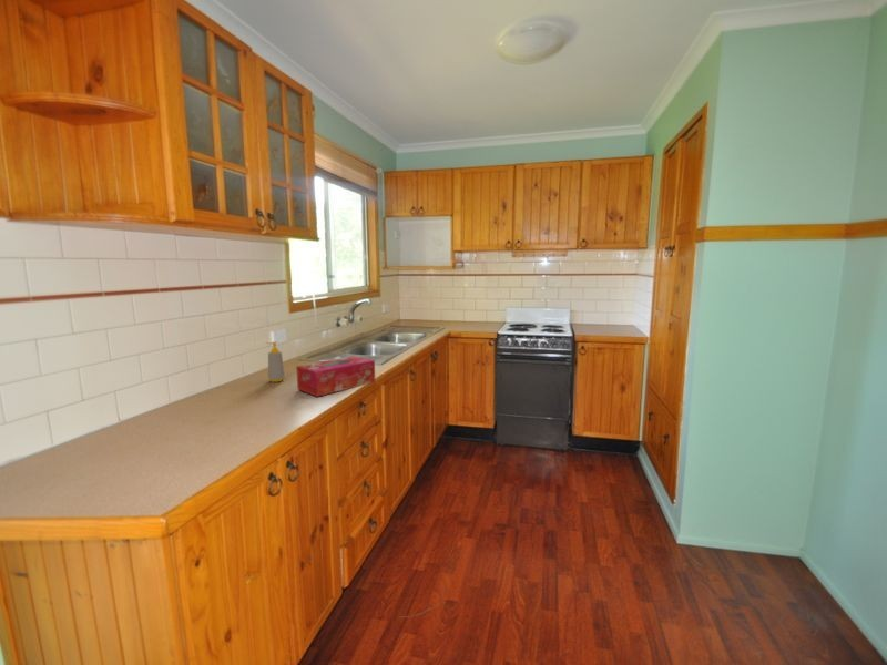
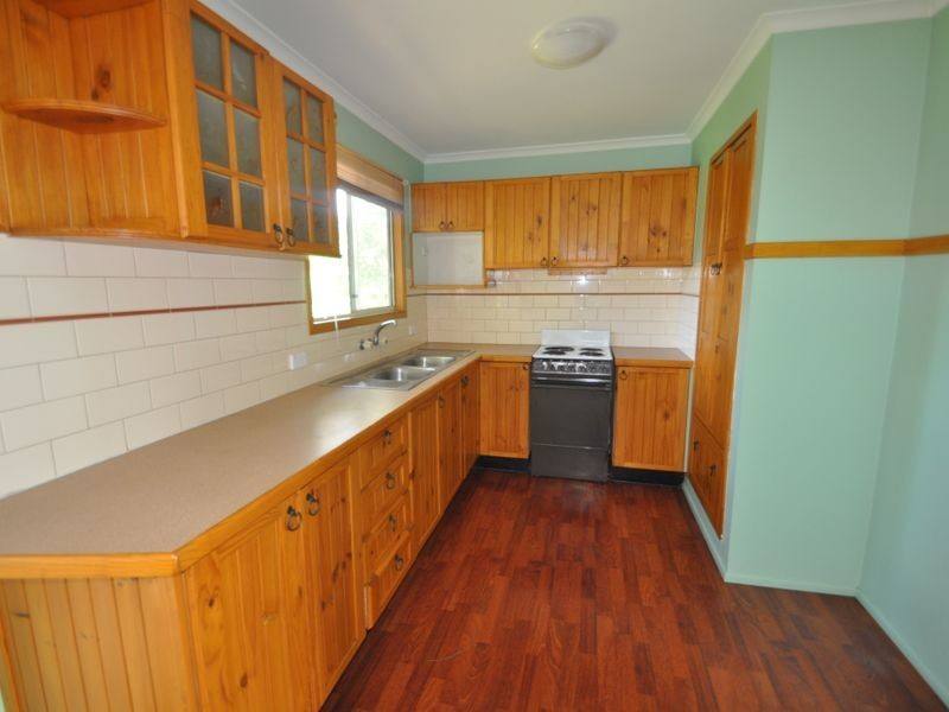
- soap bottle (275, 360)
- tissue box (337, 374)
